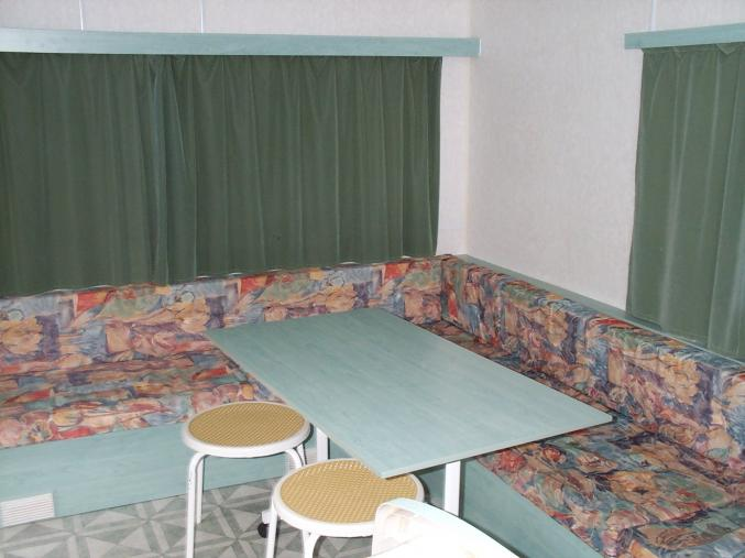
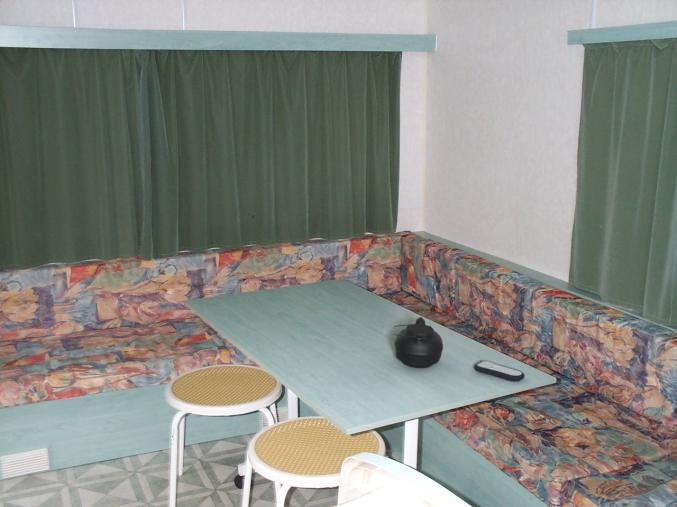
+ teapot (418, 343)
+ remote control (499, 370)
